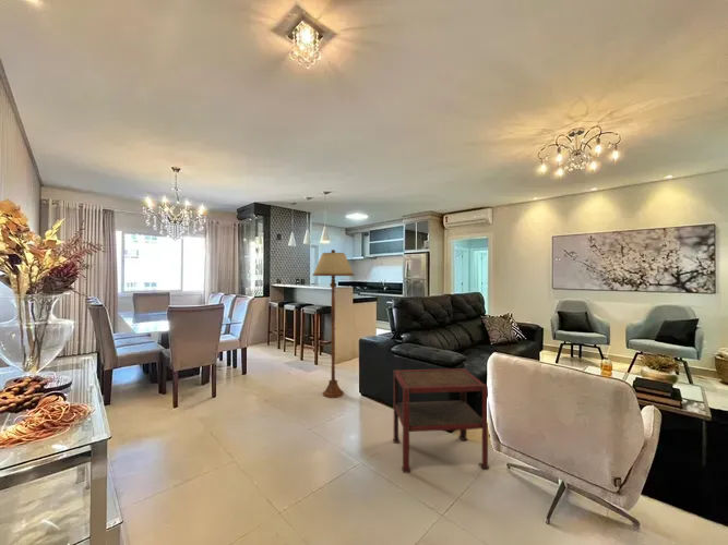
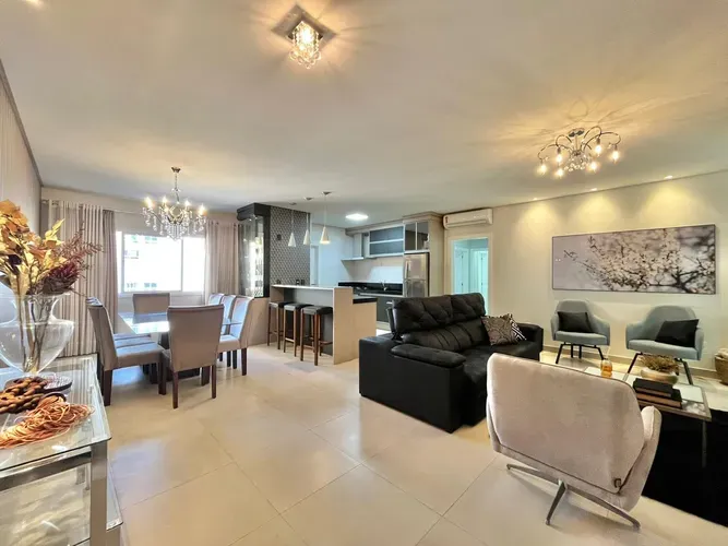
- floor lamp (333, 322)
- side table (437, 414)
